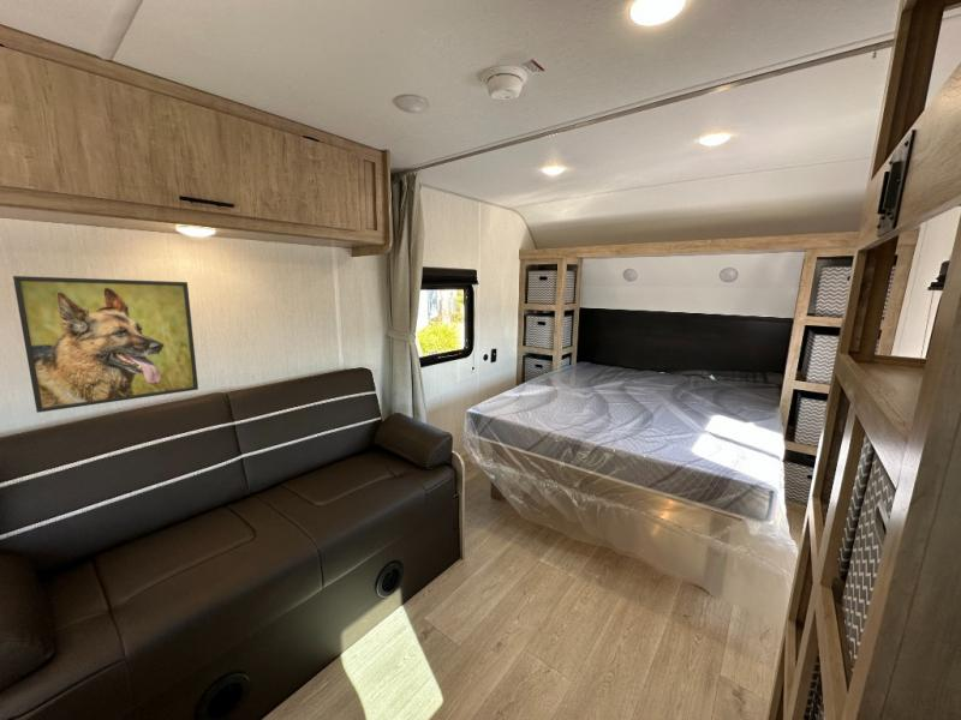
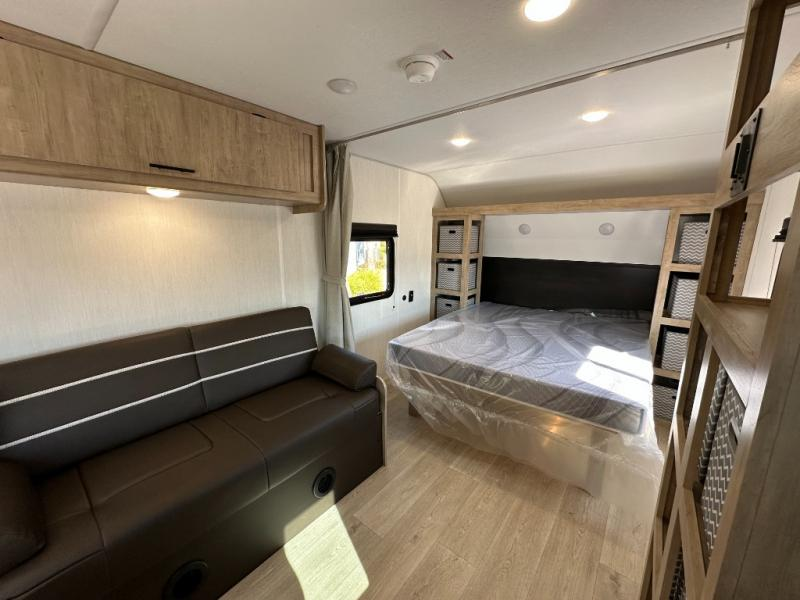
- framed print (119, 341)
